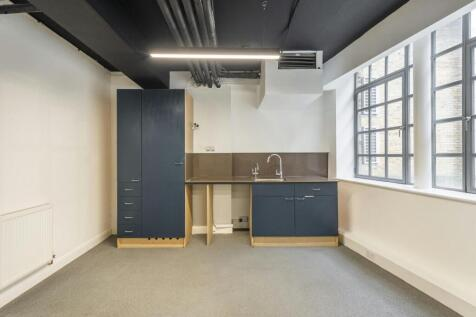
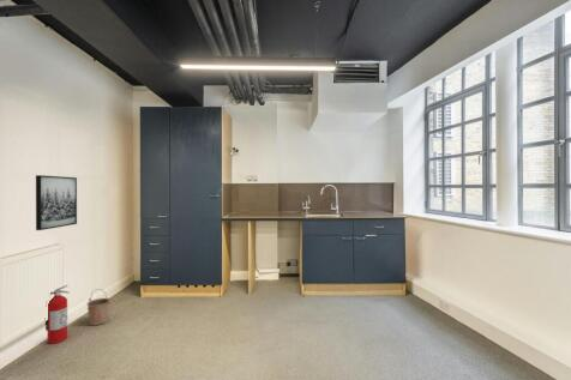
+ fire extinguisher (56, 313)
+ bucket (98, 304)
+ wall art (58, 201)
